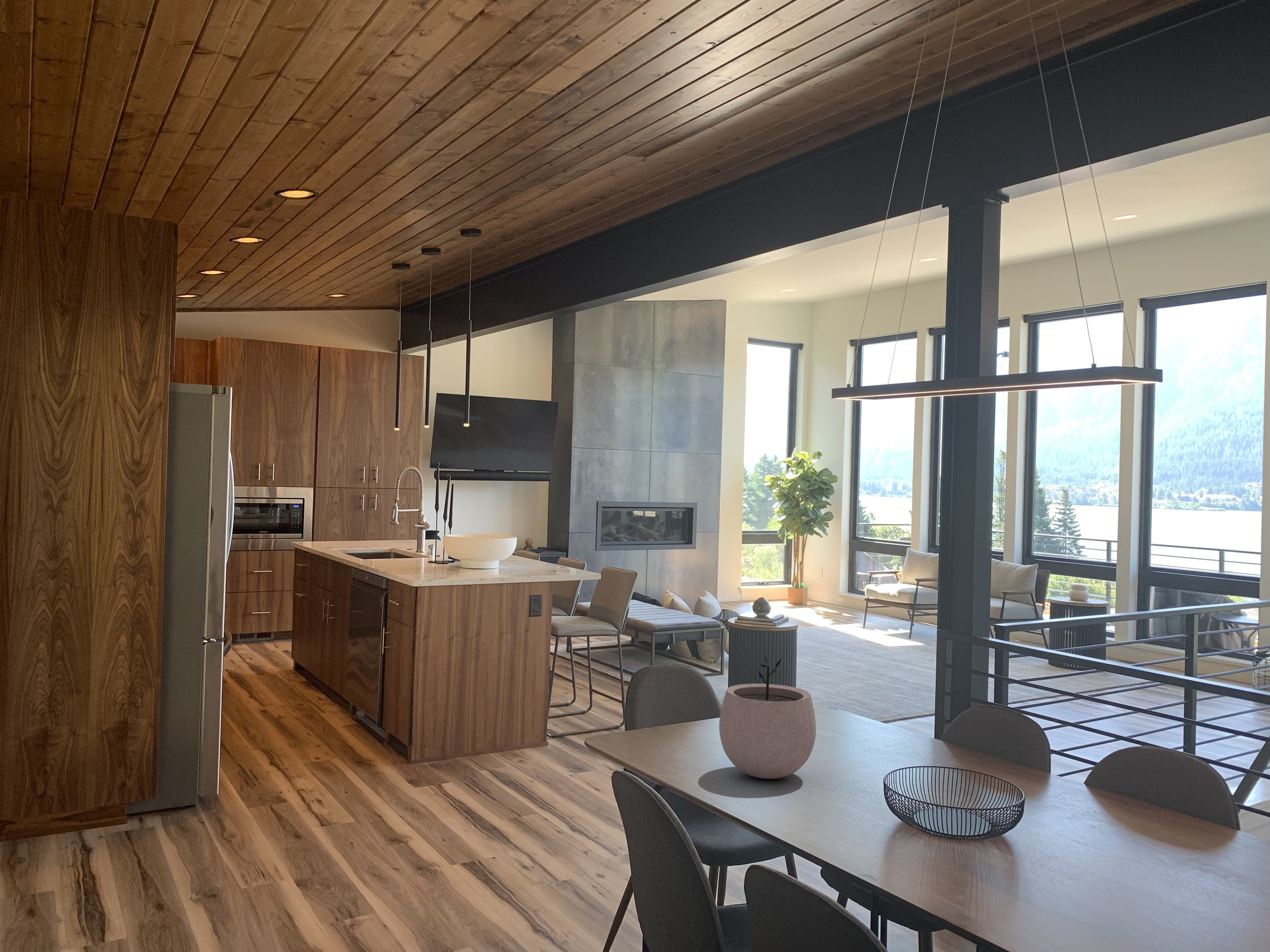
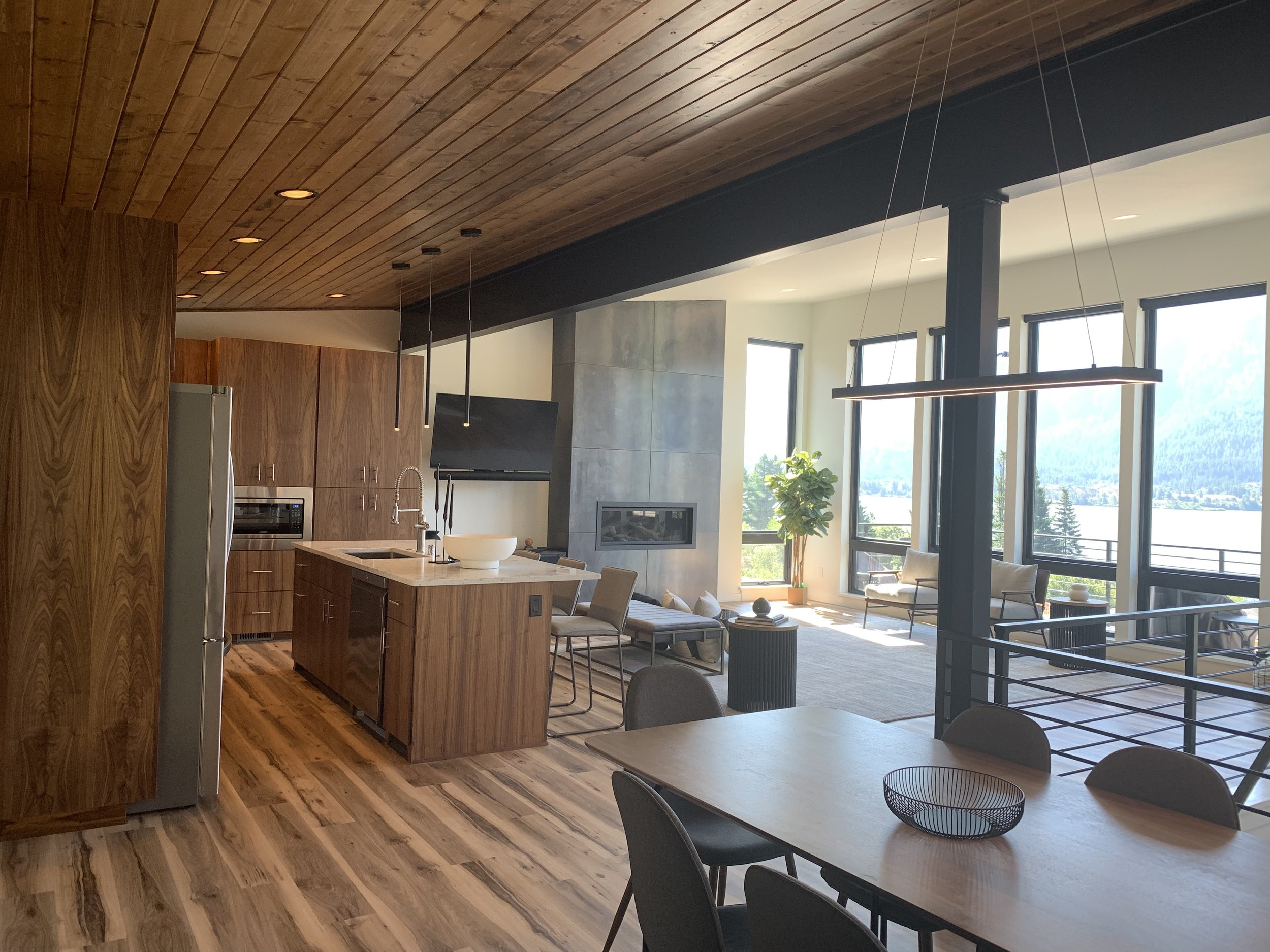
- plant pot (768, 715)
